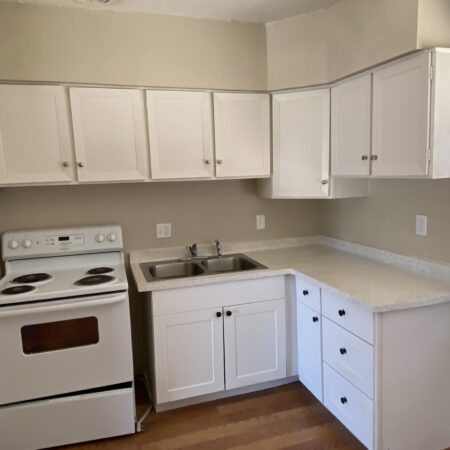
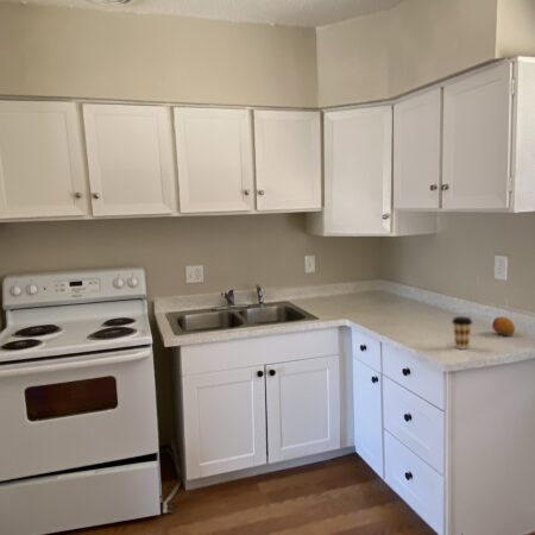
+ coffee cup (461, 332)
+ fruit (503, 326)
